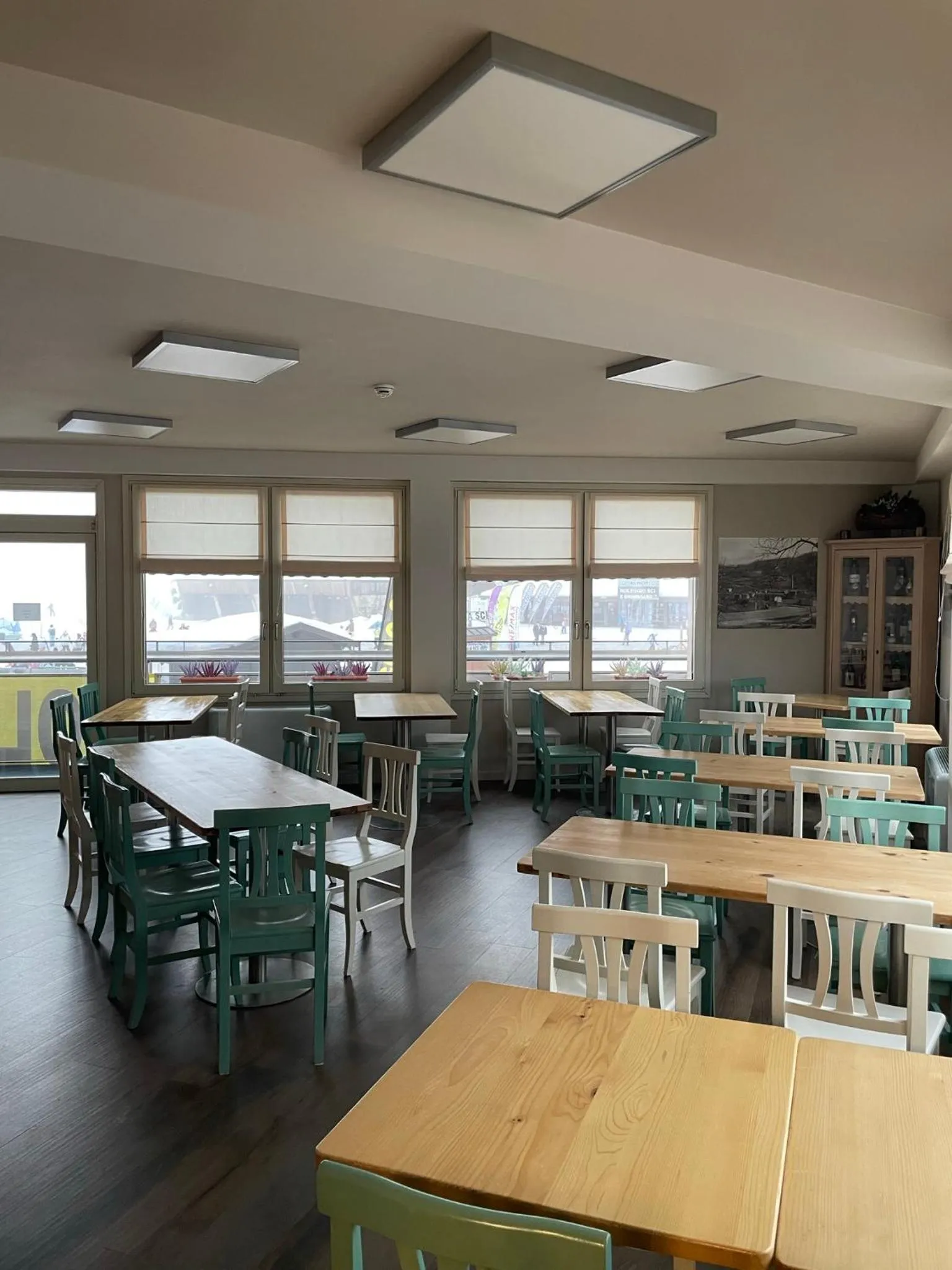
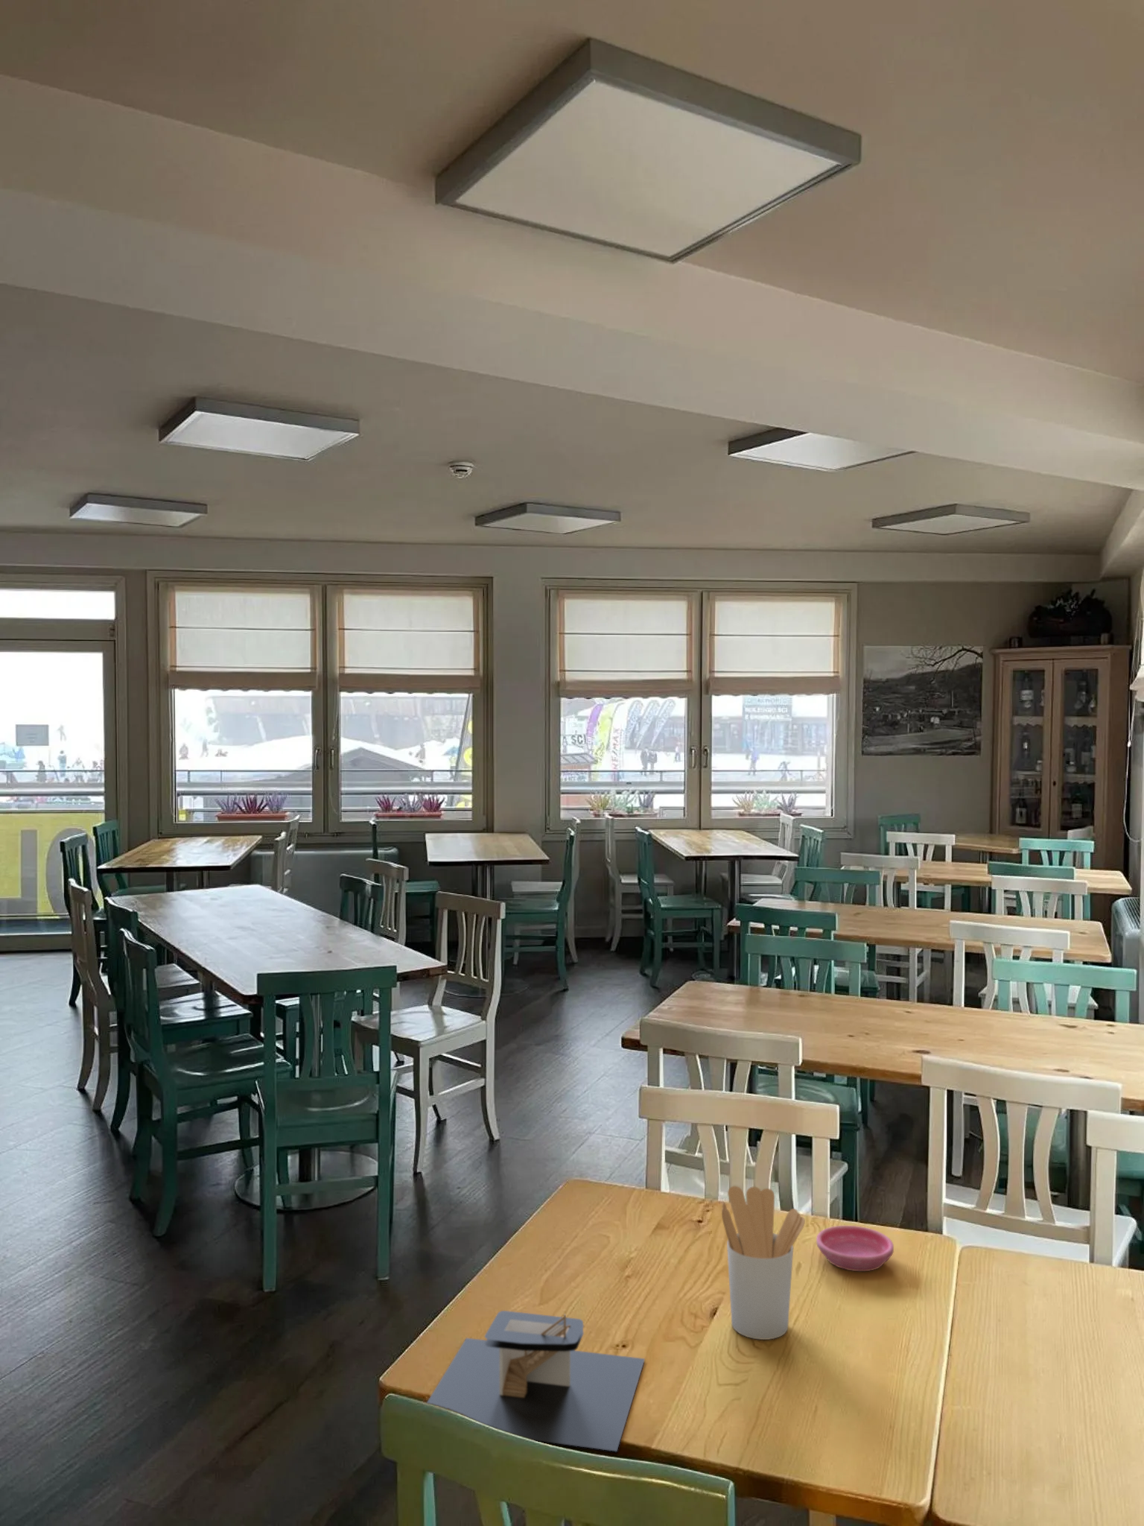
+ saucer (854, 1250)
+ architectural model (535, 1348)
+ utensil holder (756, 1257)
